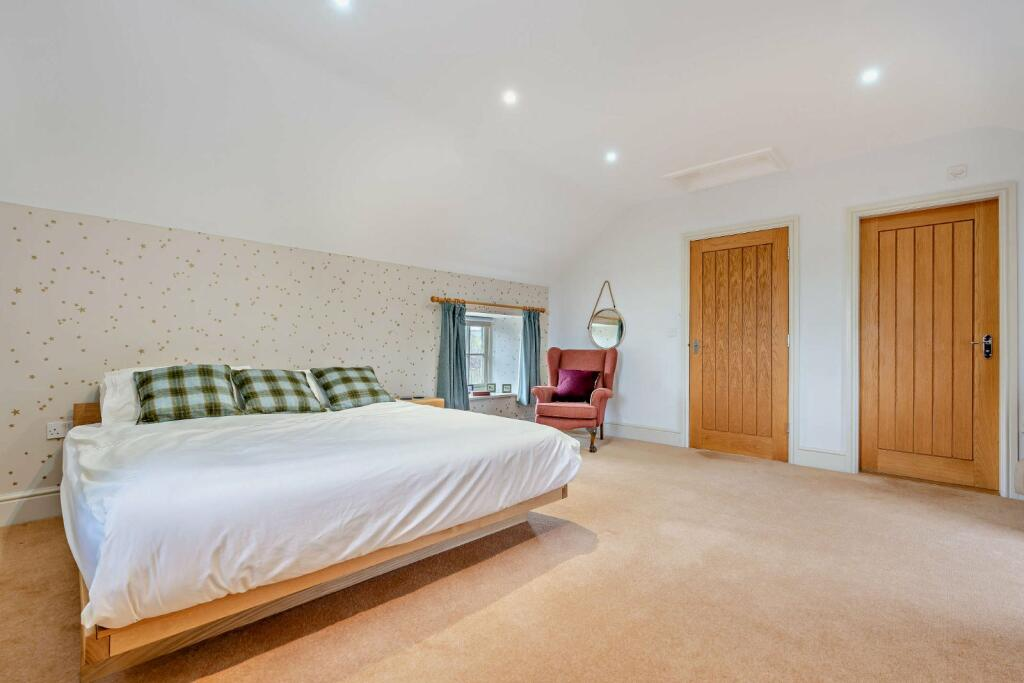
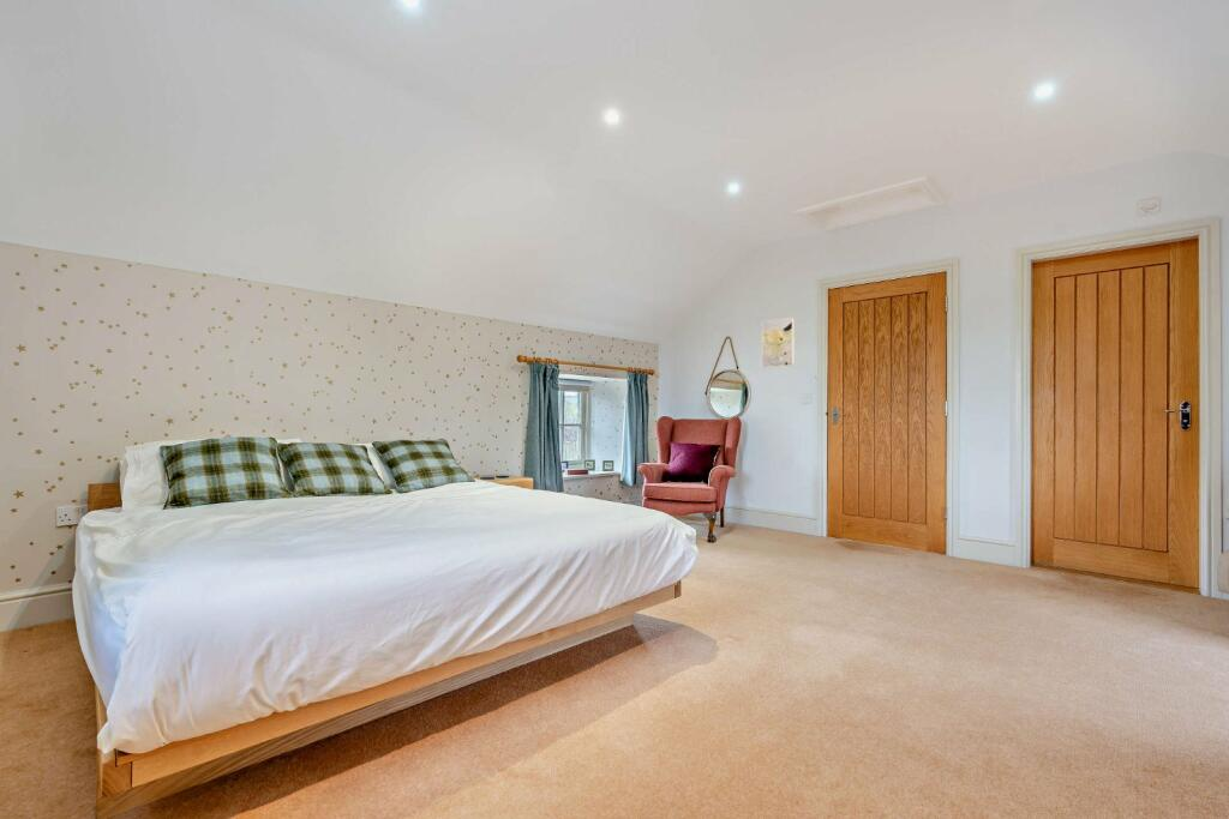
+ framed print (777, 343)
